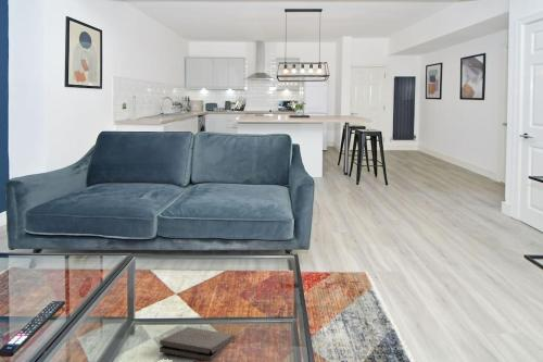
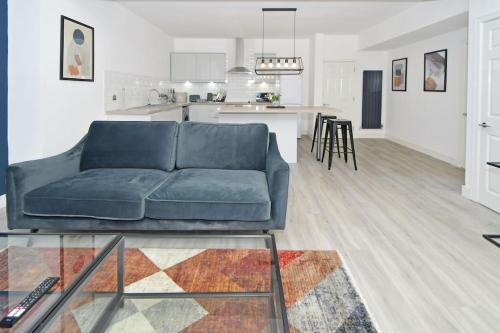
- pizza box (198, 339)
